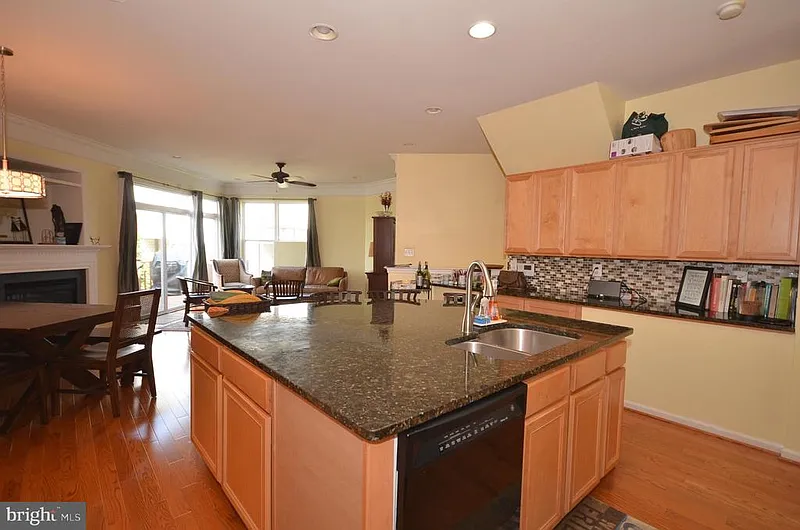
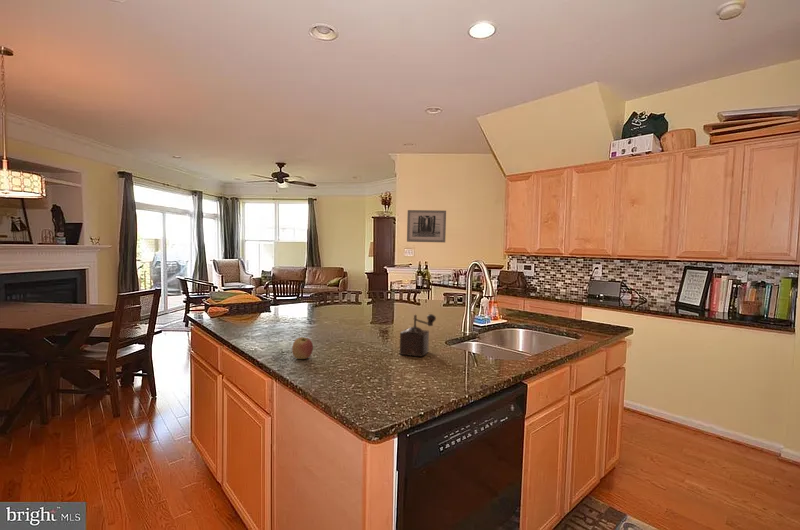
+ wall art (426, 226)
+ pepper mill (420, 332)
+ apple (302, 347)
